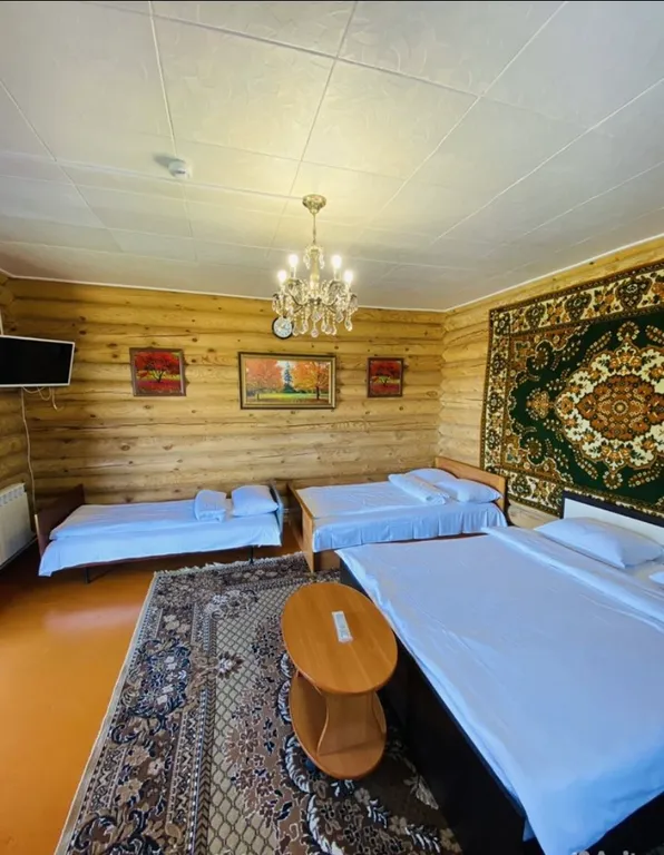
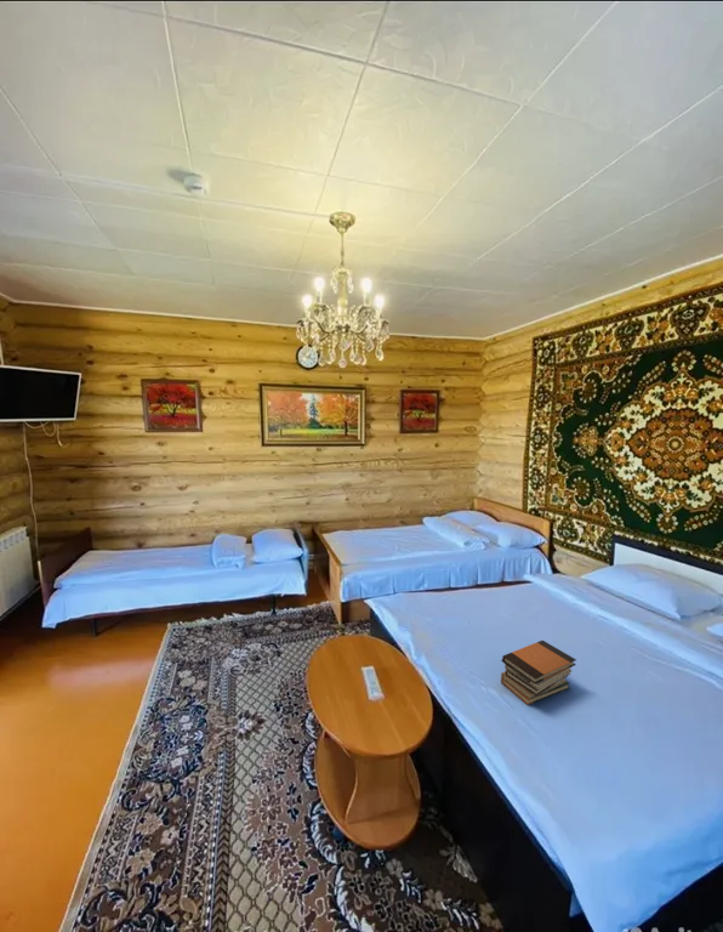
+ book stack (537, 671)
